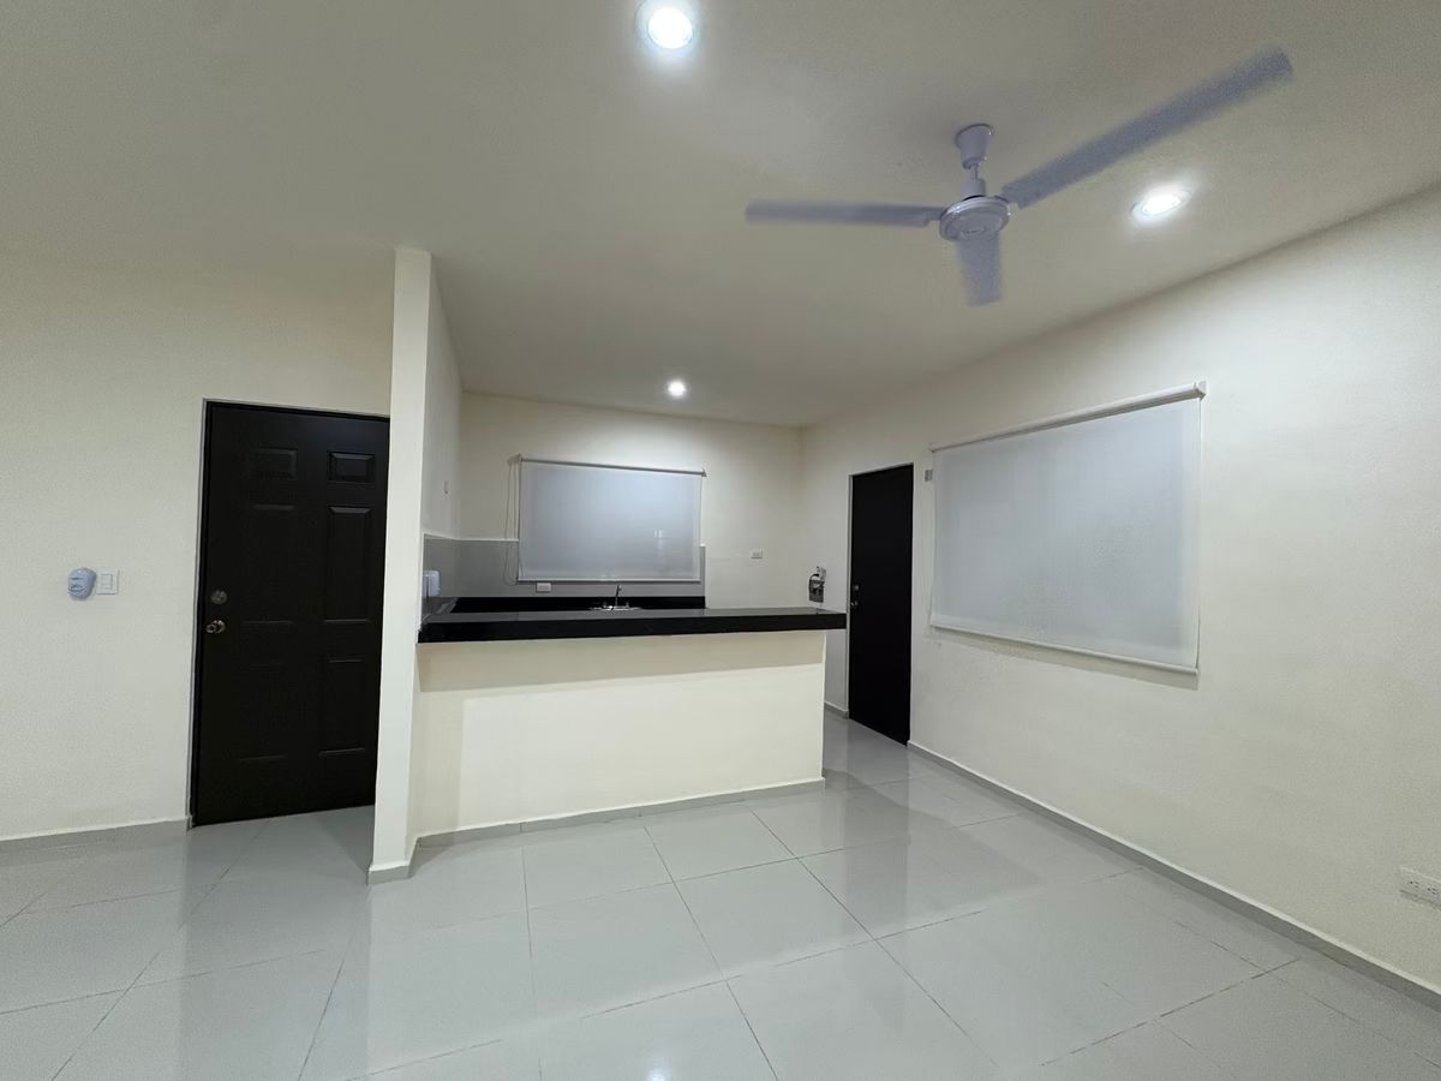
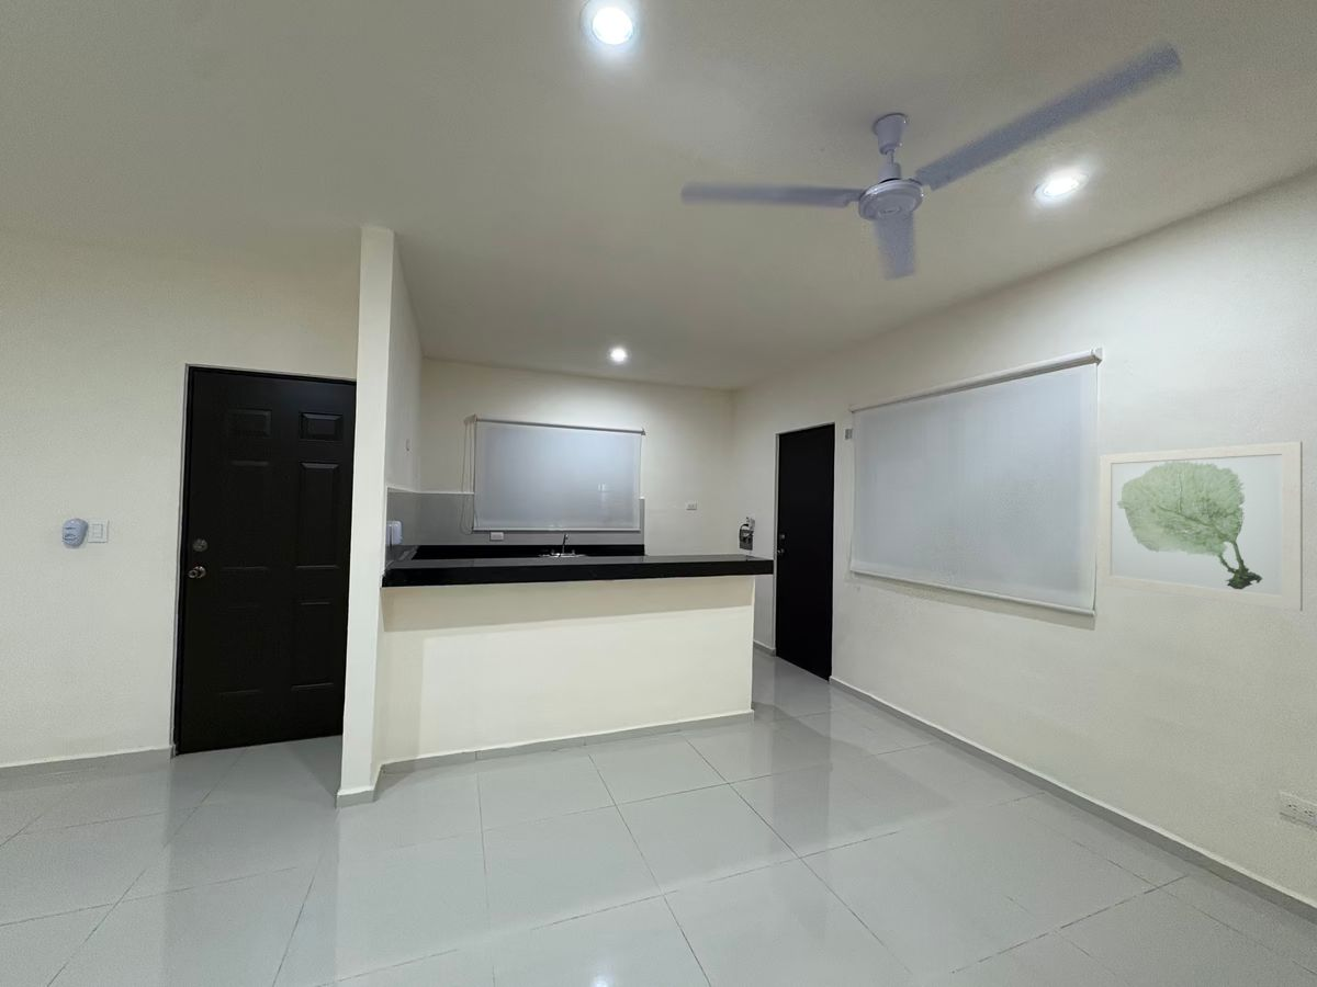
+ wall art (1186, 522)
